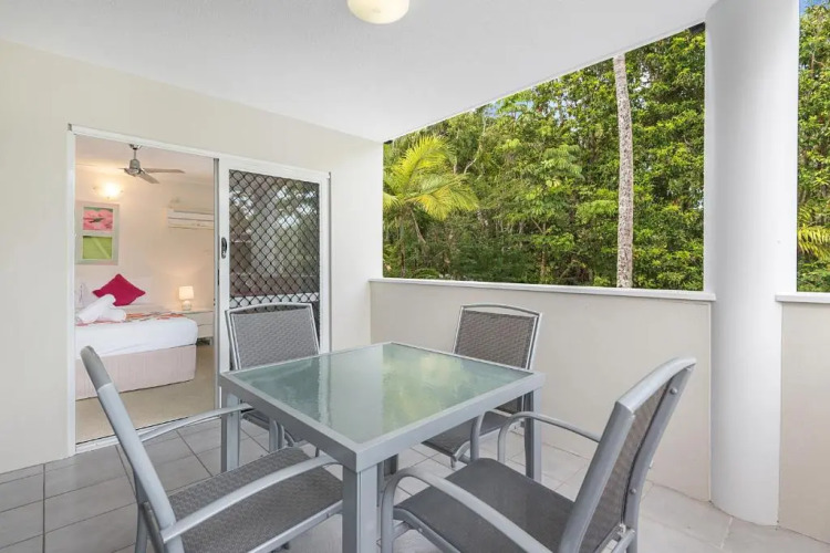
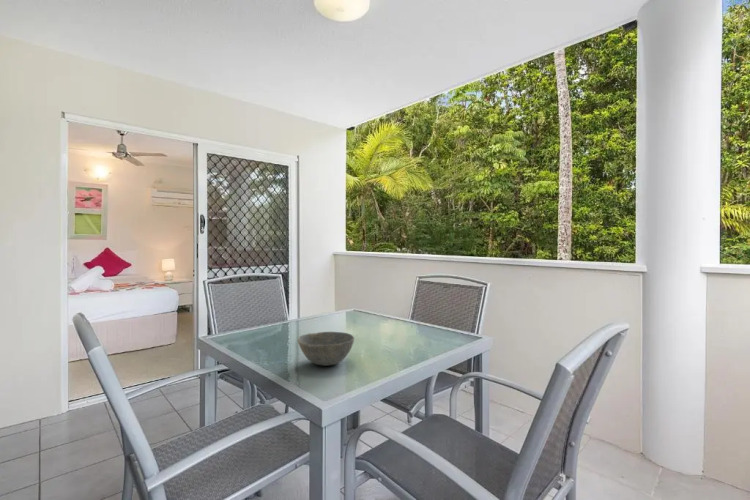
+ bowl (326, 350)
